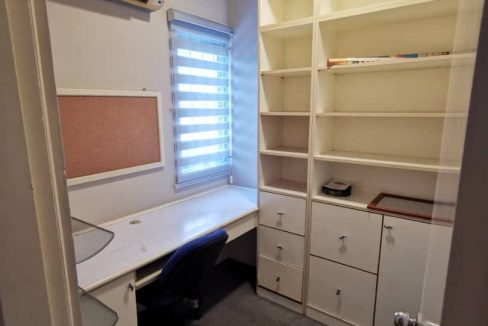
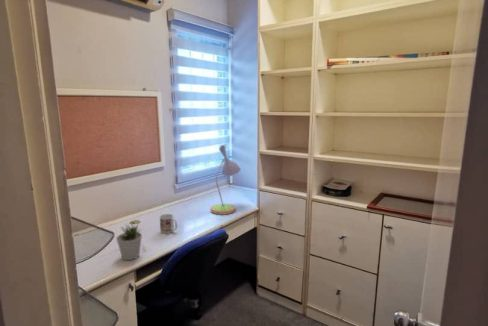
+ mug (169, 223)
+ desk lamp (227, 175)
+ potted plant (129, 239)
